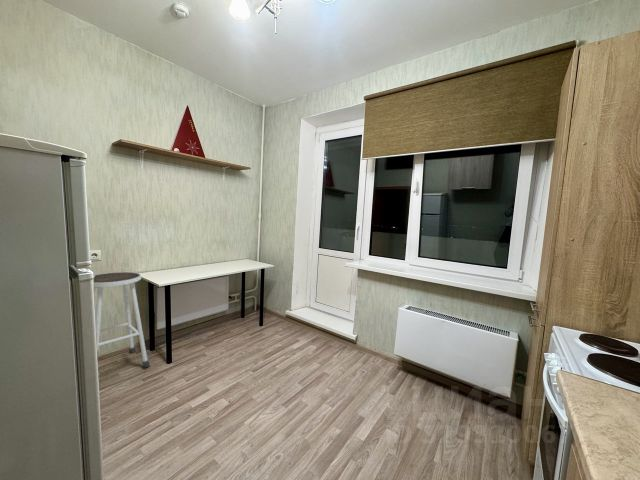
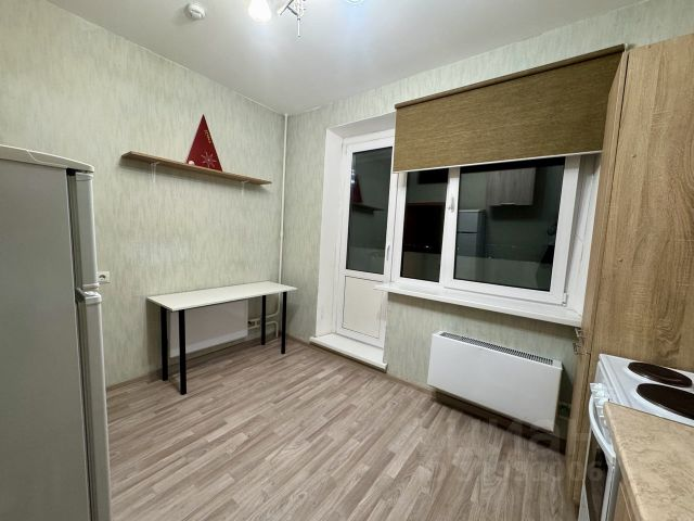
- stool (113, 326)
